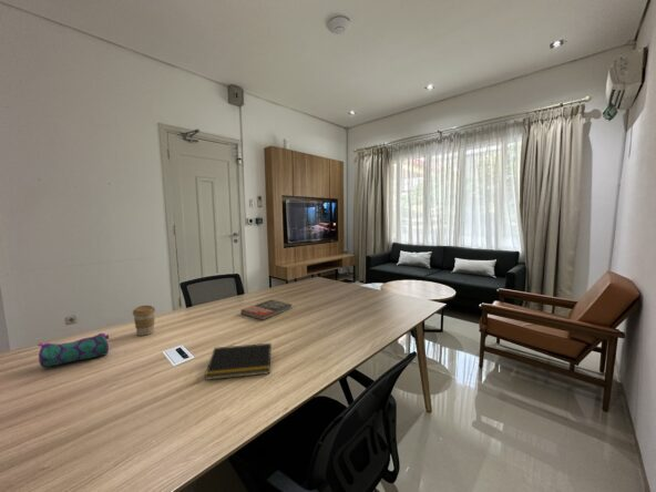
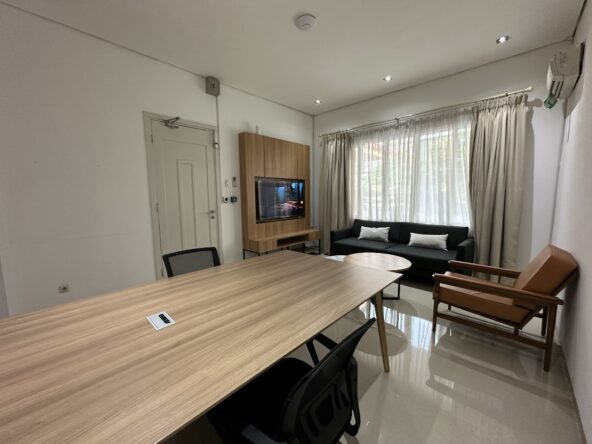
- book (267, 308)
- coffee cup (144, 319)
- notepad (240, 359)
- pencil case (75, 348)
